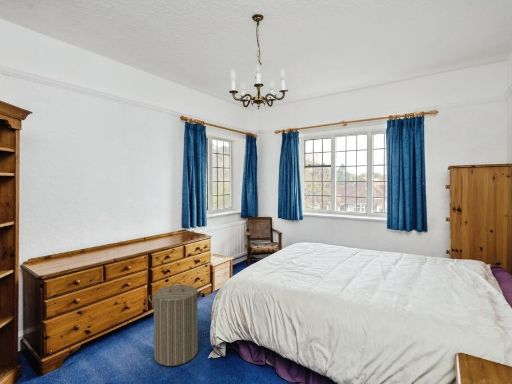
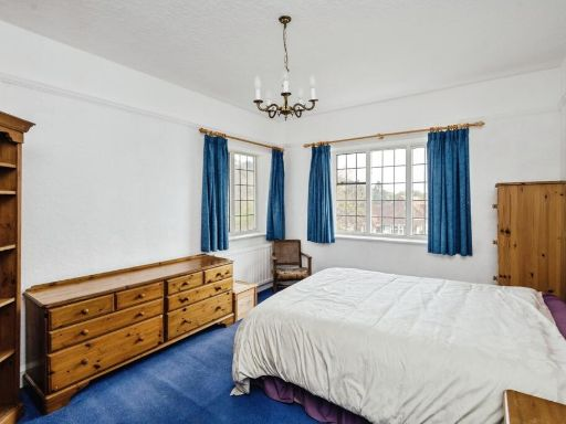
- laundry hamper (176, 317)
